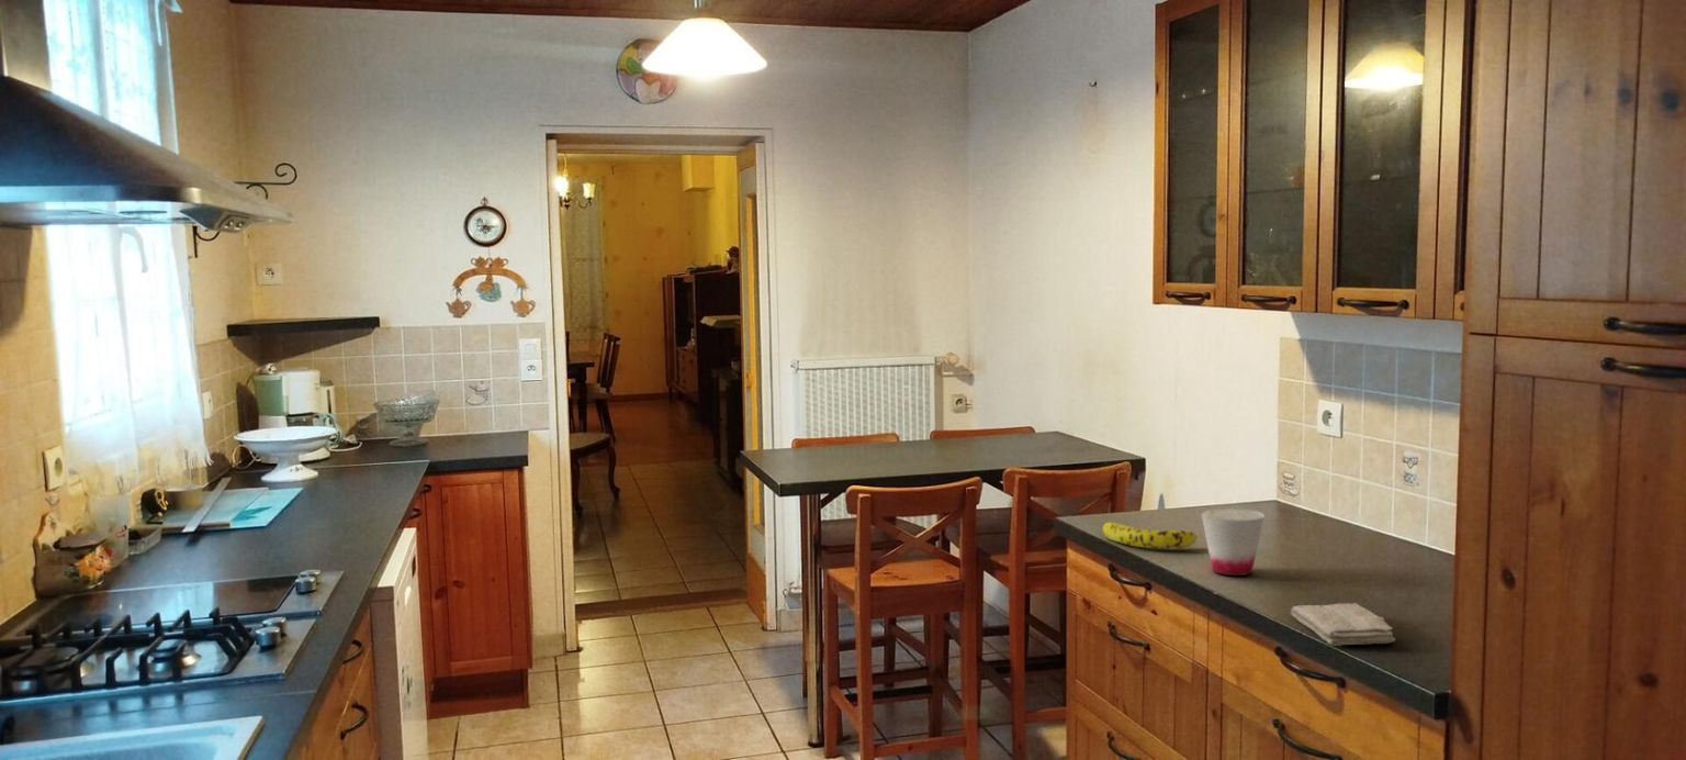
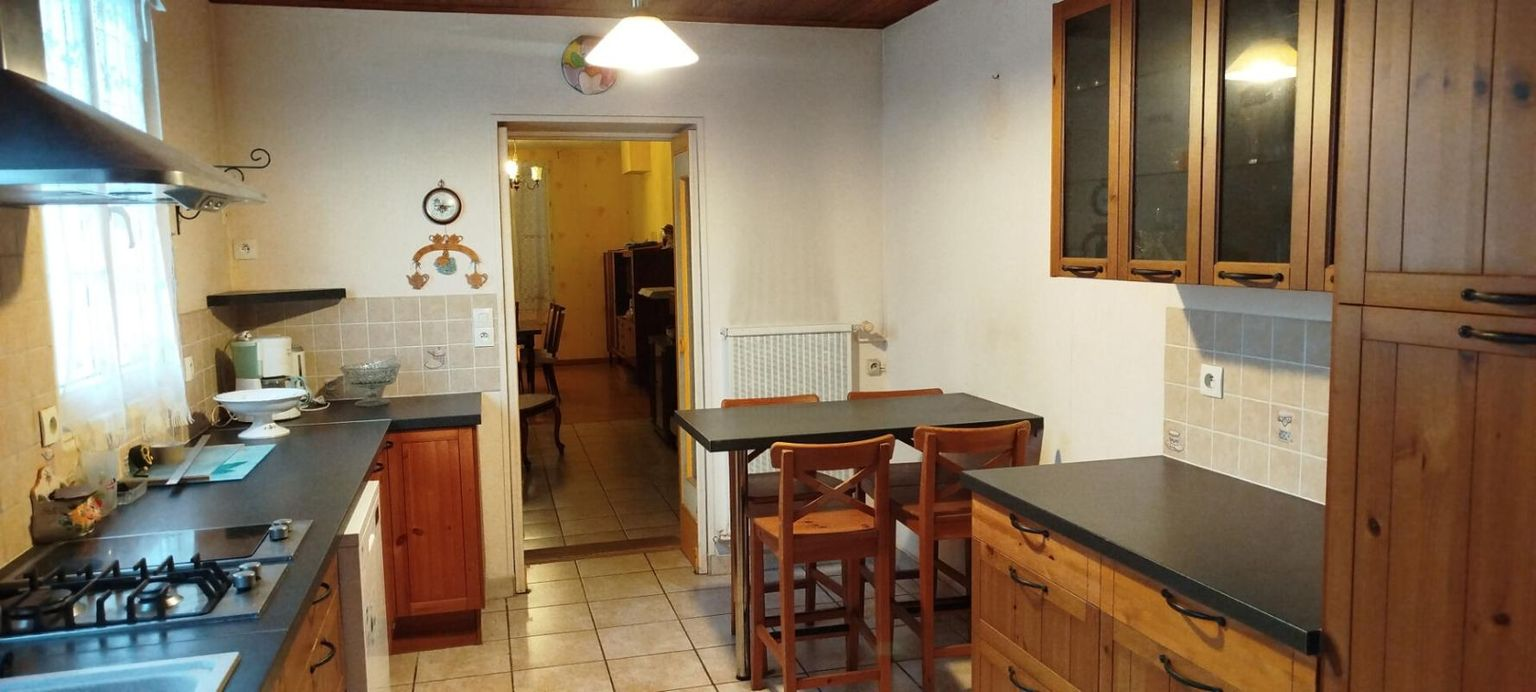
- washcloth (1341, 622)
- cup (1232, 543)
- fruit (1147, 533)
